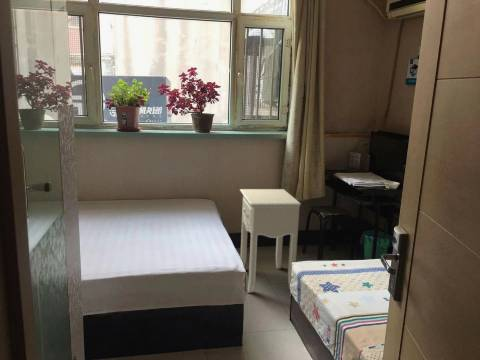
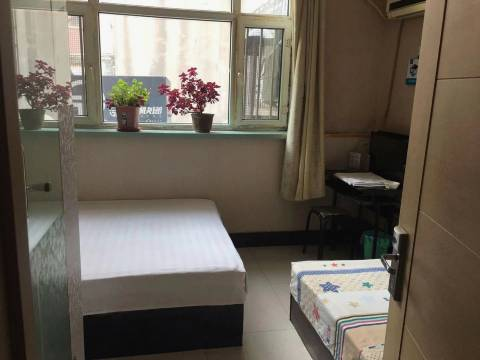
- nightstand (267, 236)
